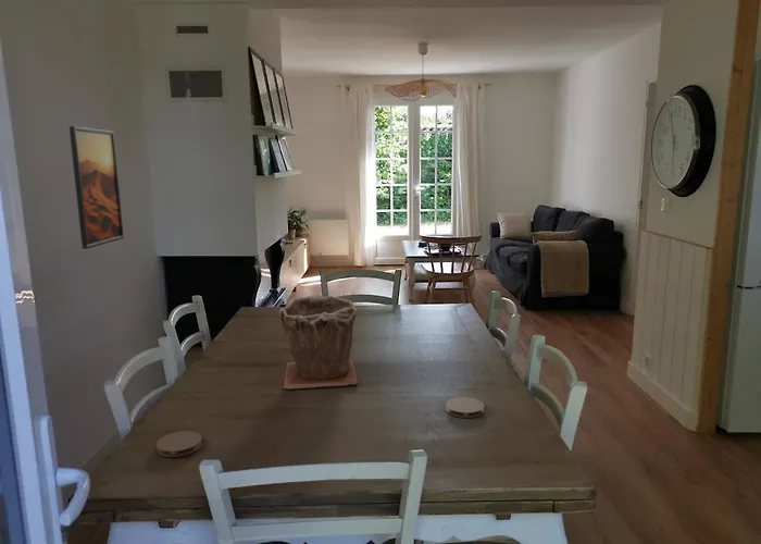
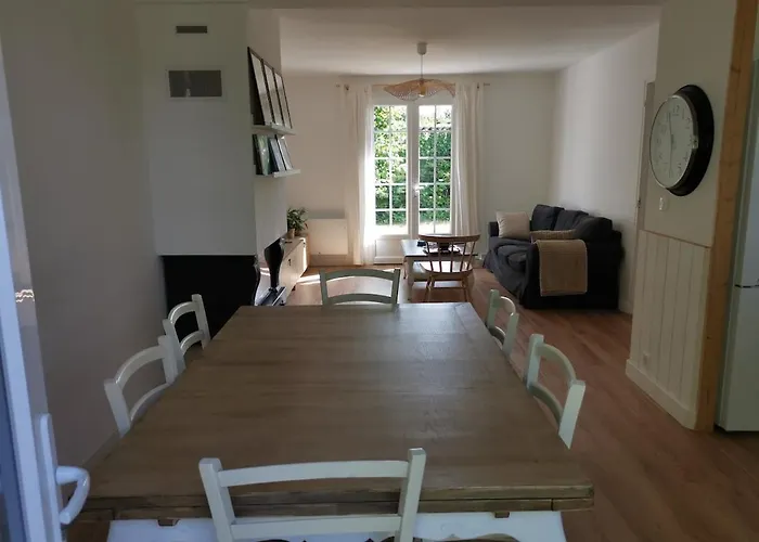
- coaster (464, 407)
- plant pot (319, 338)
- coaster (179, 443)
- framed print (98, 187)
